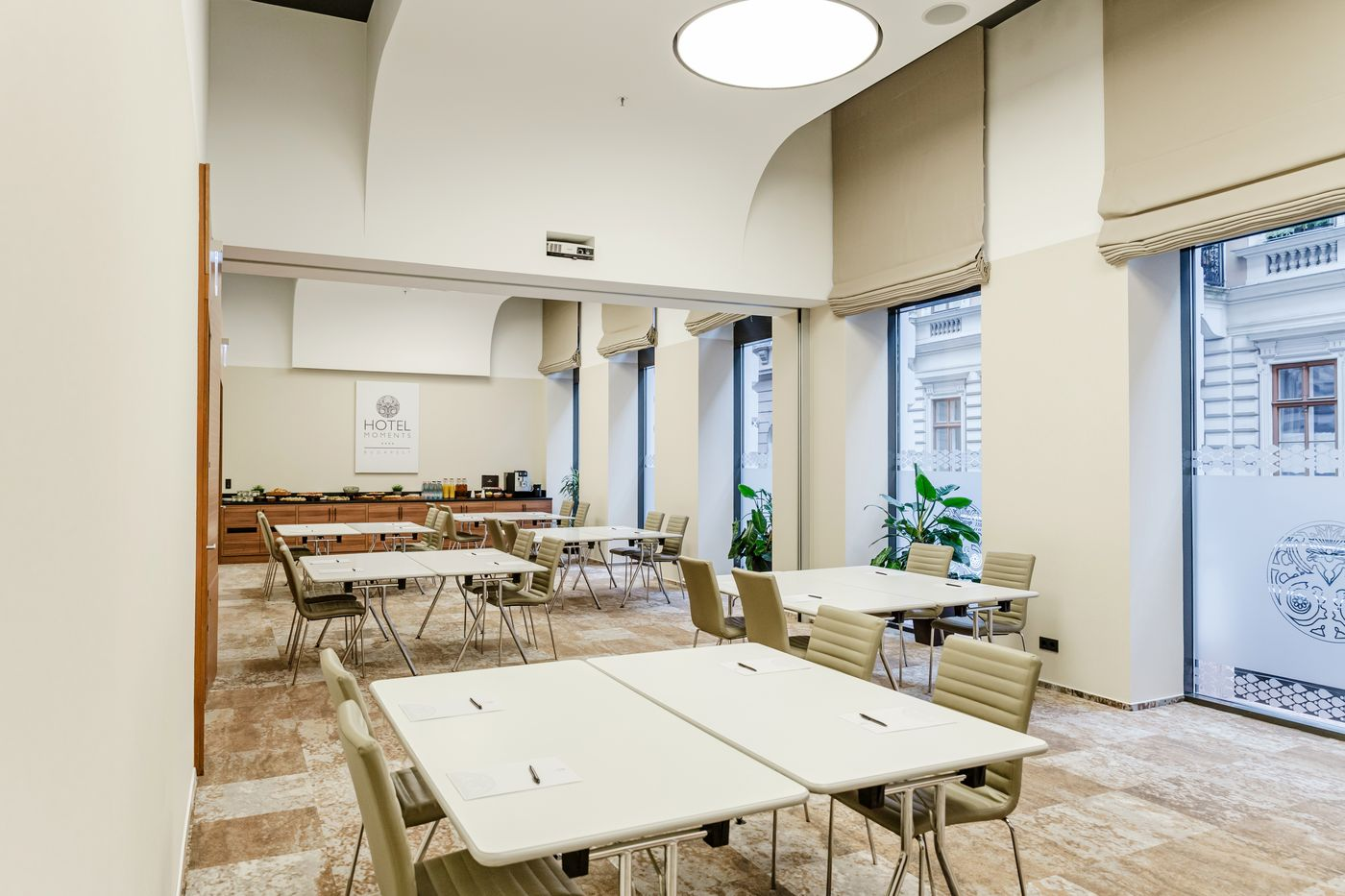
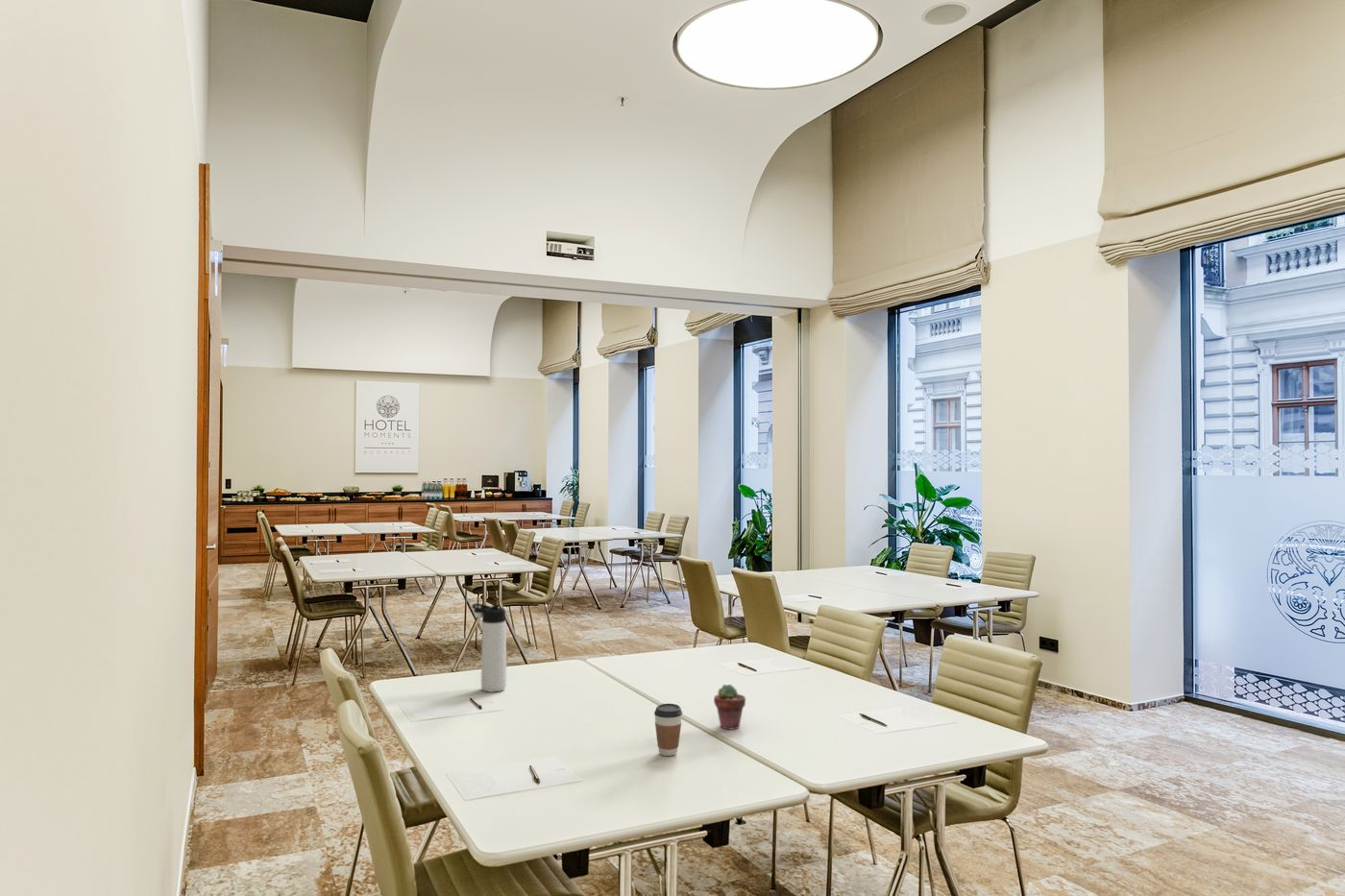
+ coffee cup (668, 730)
+ thermos bottle (488, 646)
+ potted succulent (729, 705)
